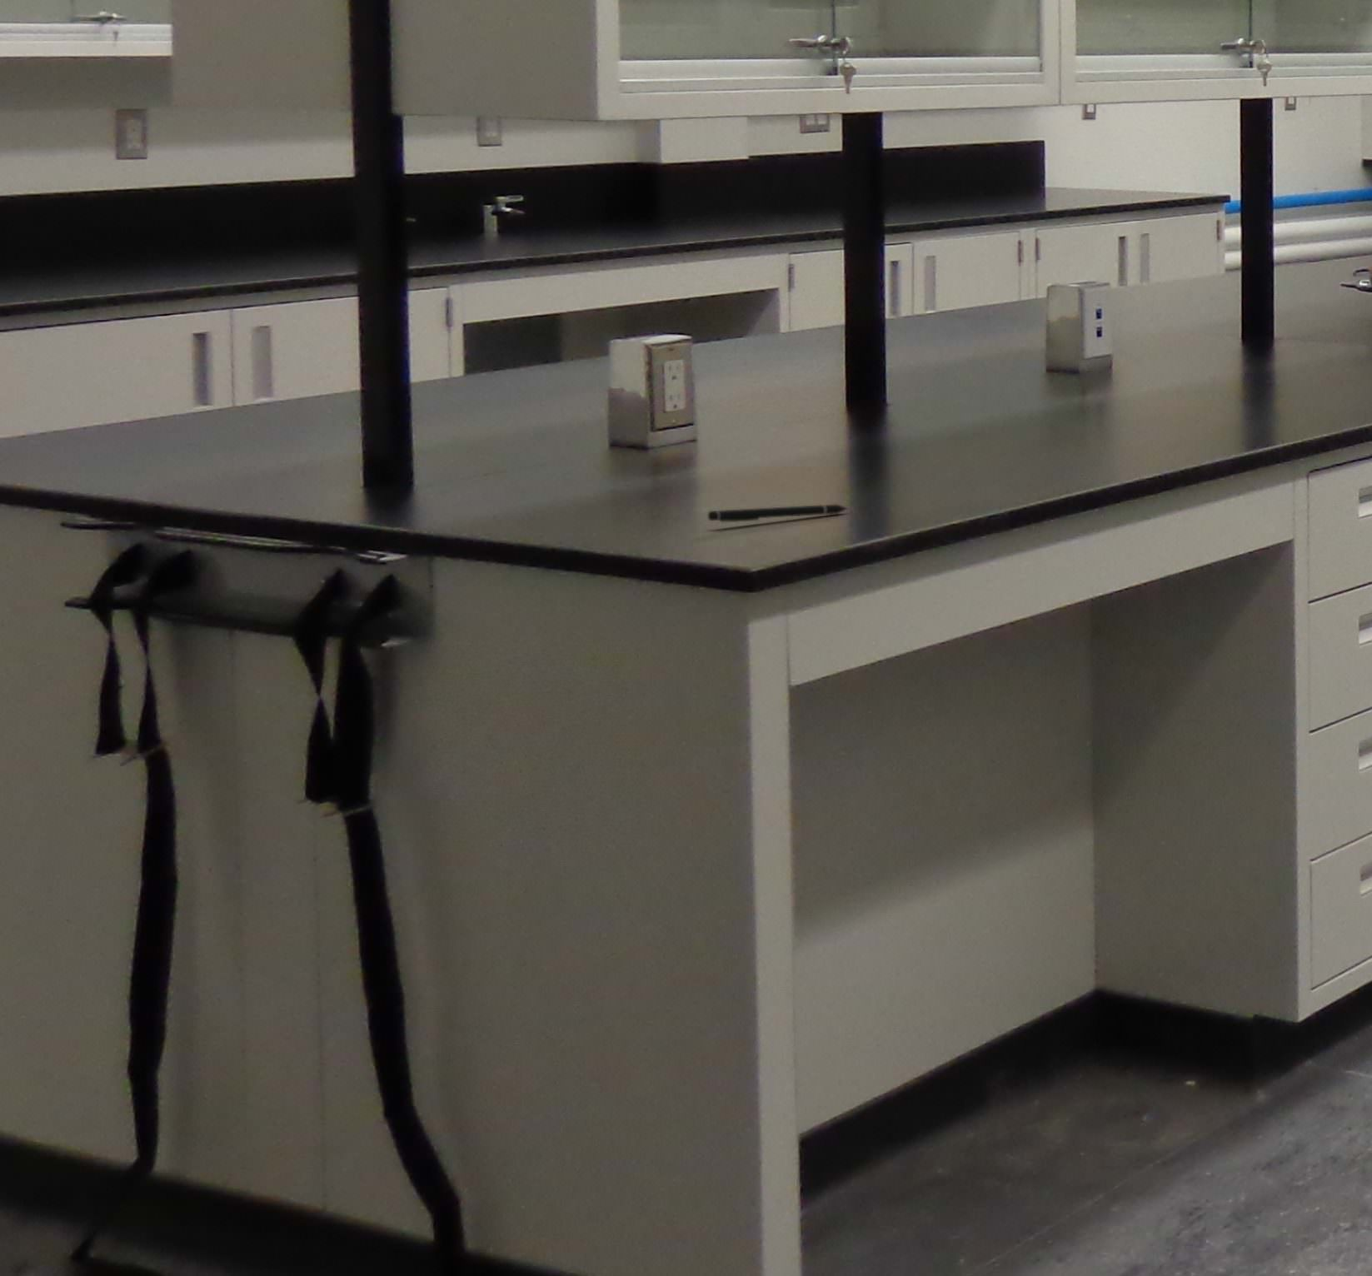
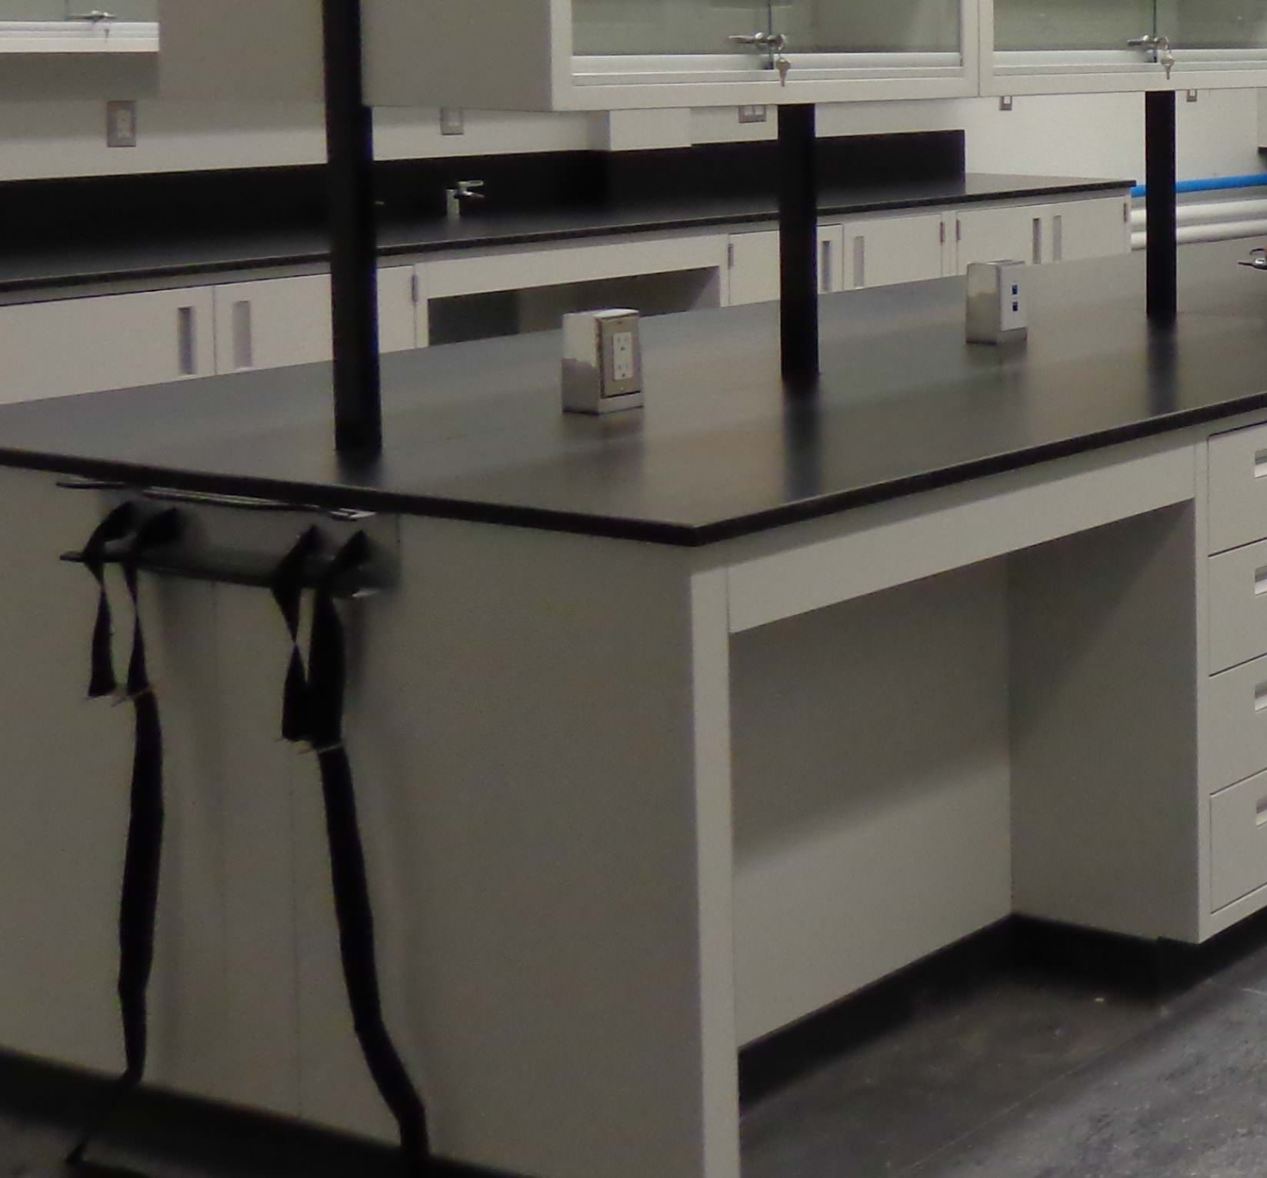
- pen (780, 511)
